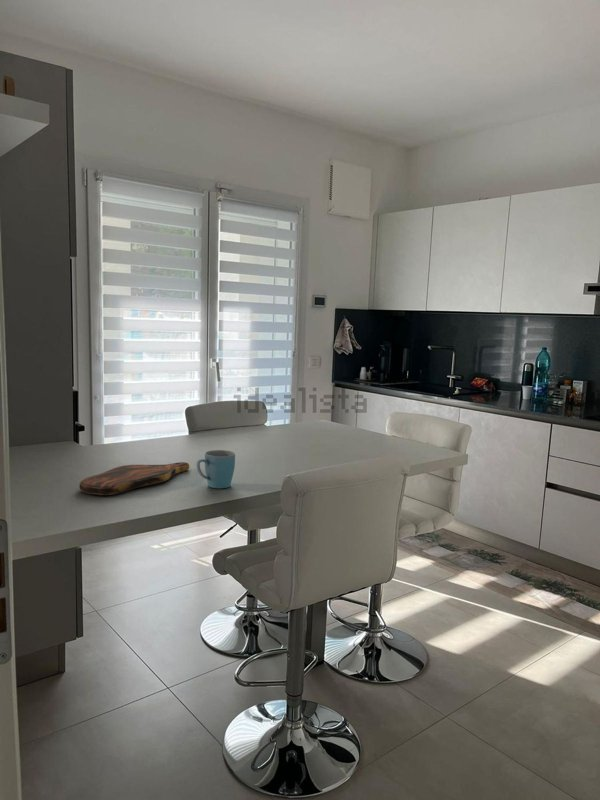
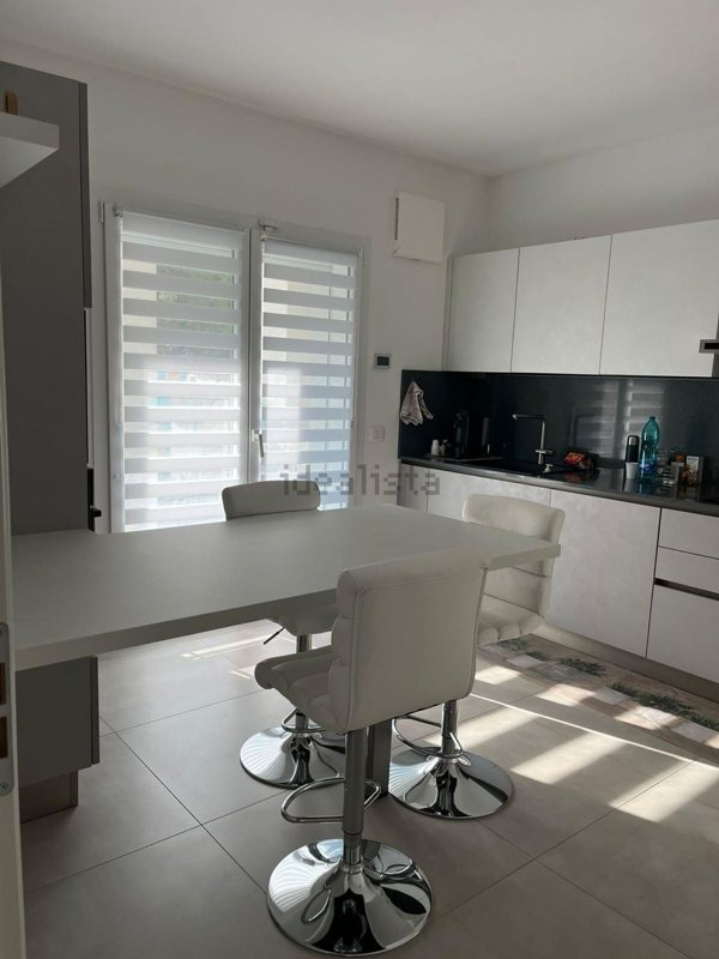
- mug (214, 470)
- cutting board (137, 475)
